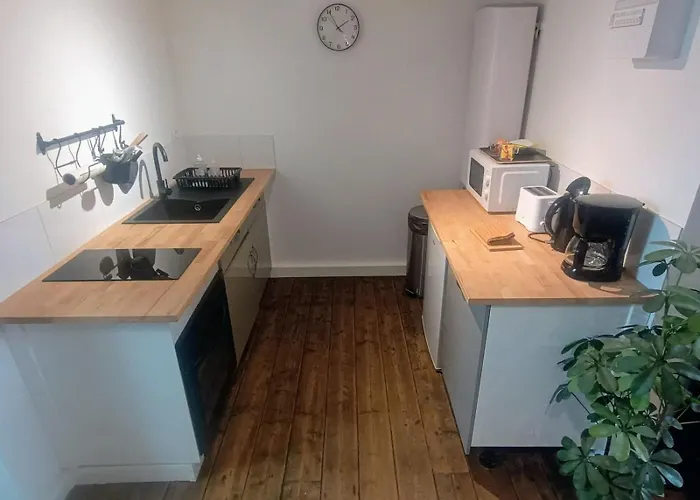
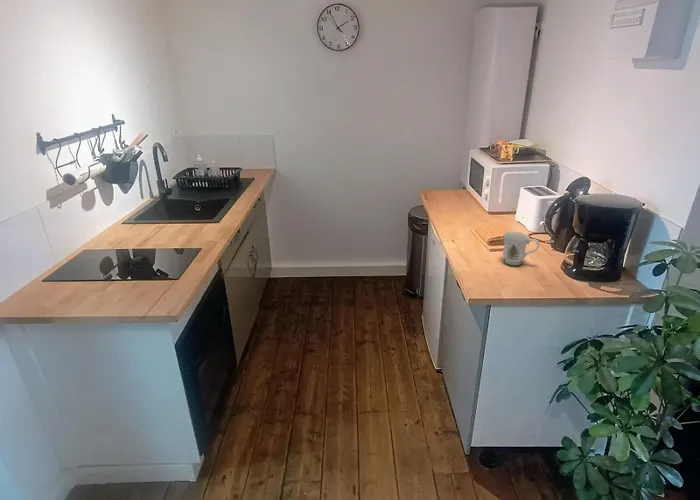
+ mug (519, 250)
